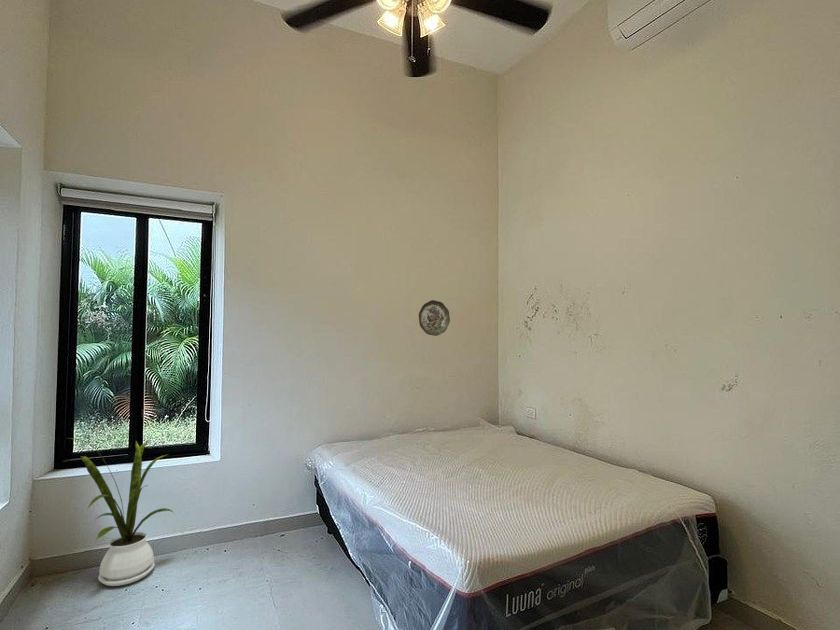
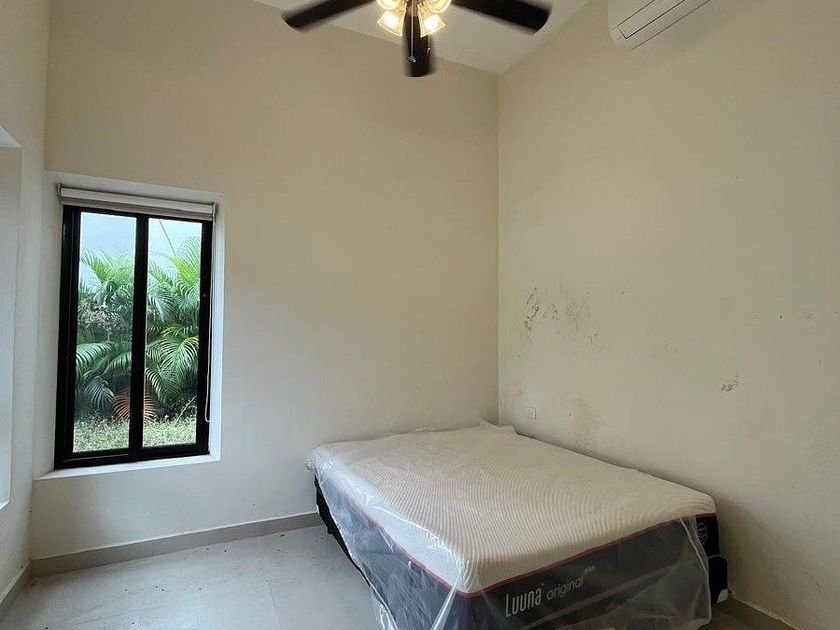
- house plant (121, 502)
- decorative plate (433, 318)
